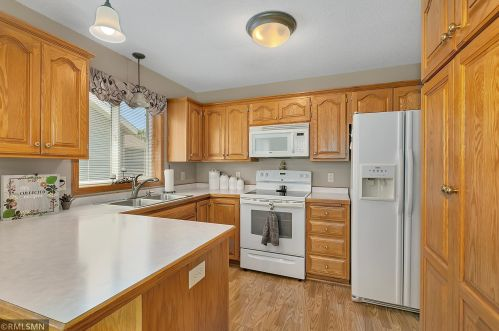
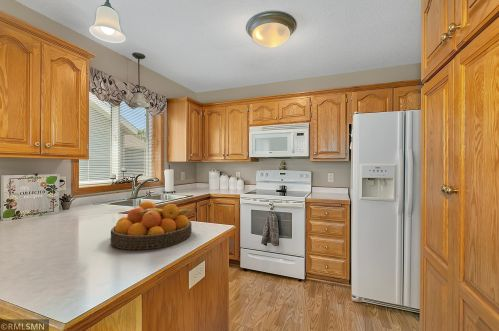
+ fruit bowl (153, 220)
